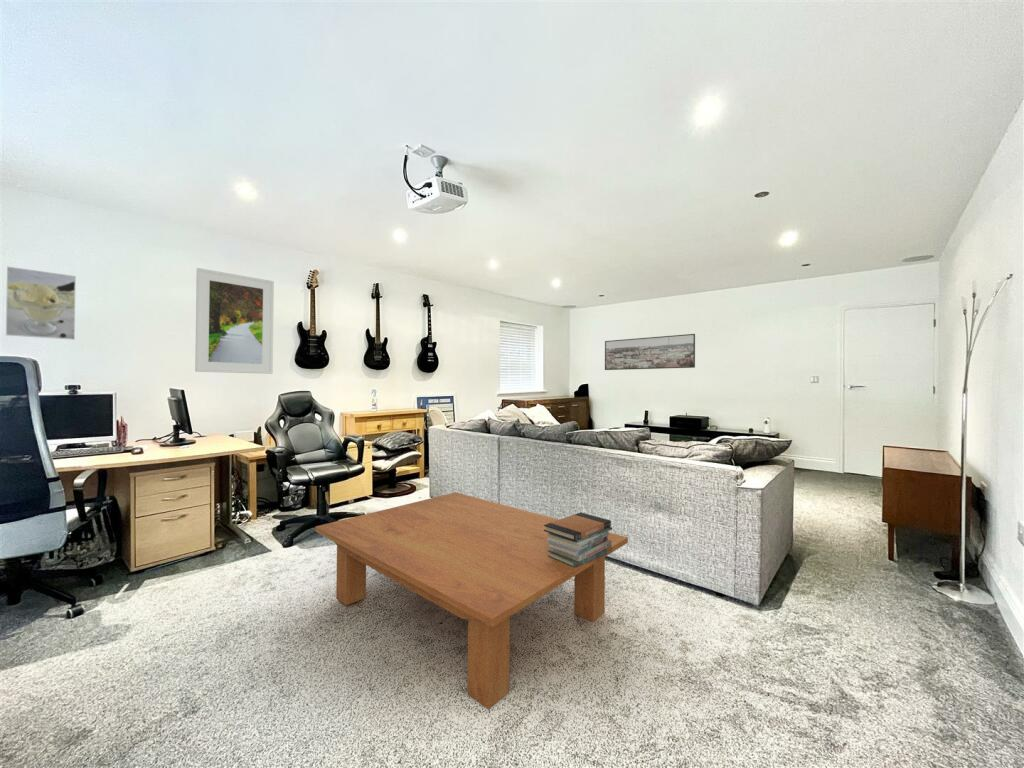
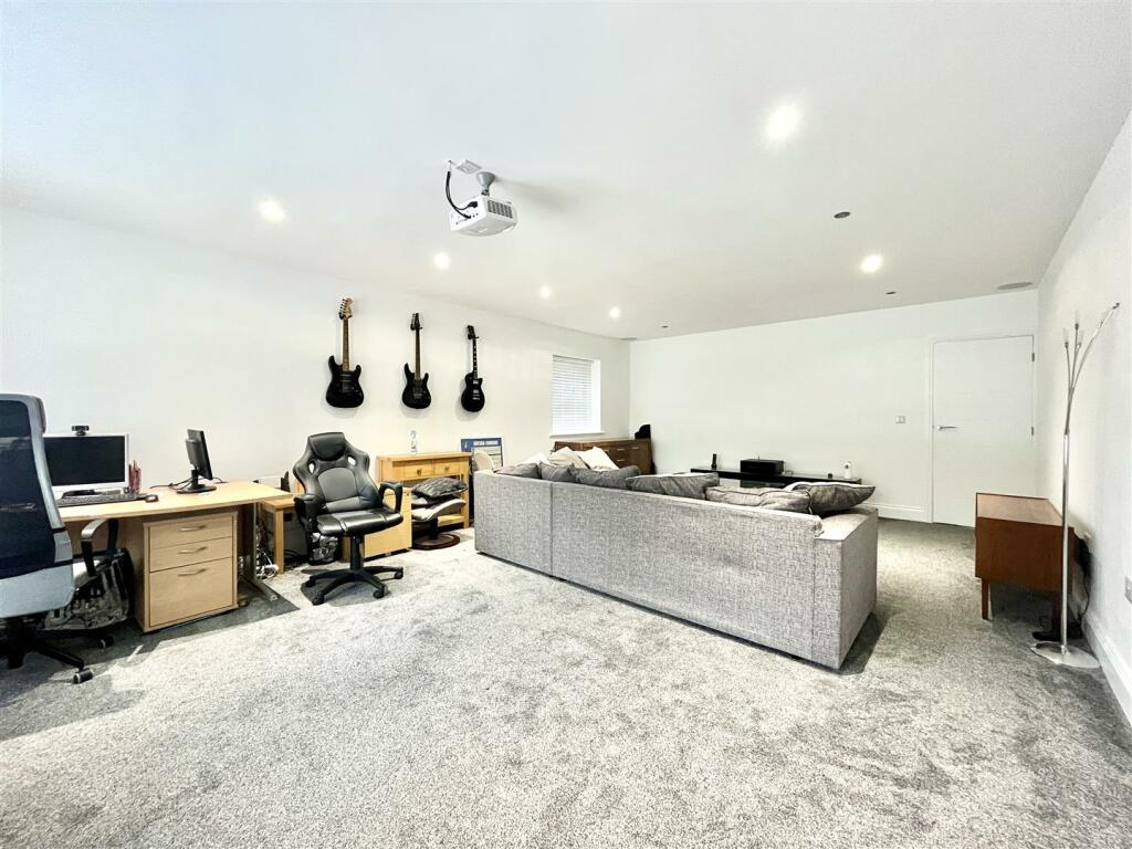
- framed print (42, 304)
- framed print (646, 353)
- book stack (578, 538)
- coffee table (466, 568)
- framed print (236, 323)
